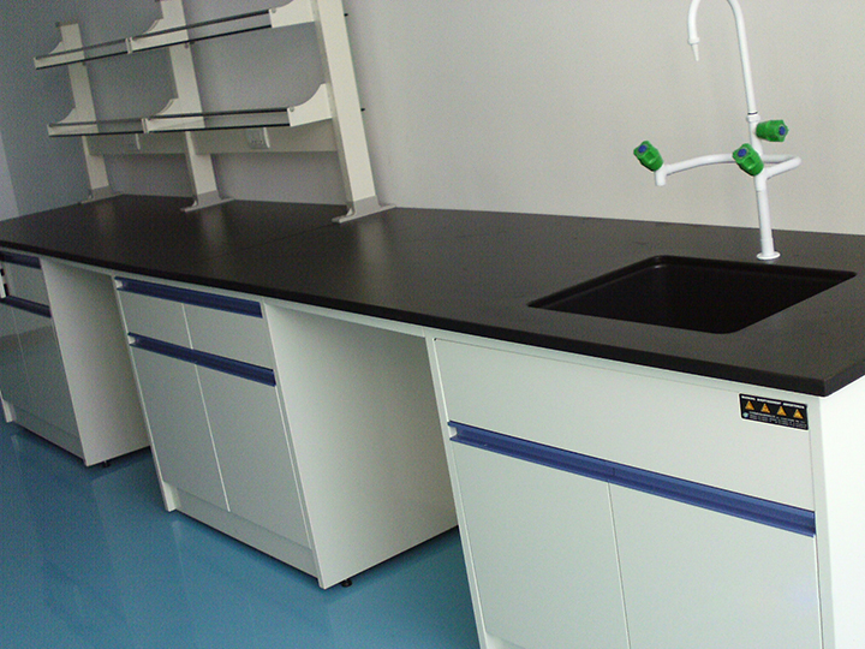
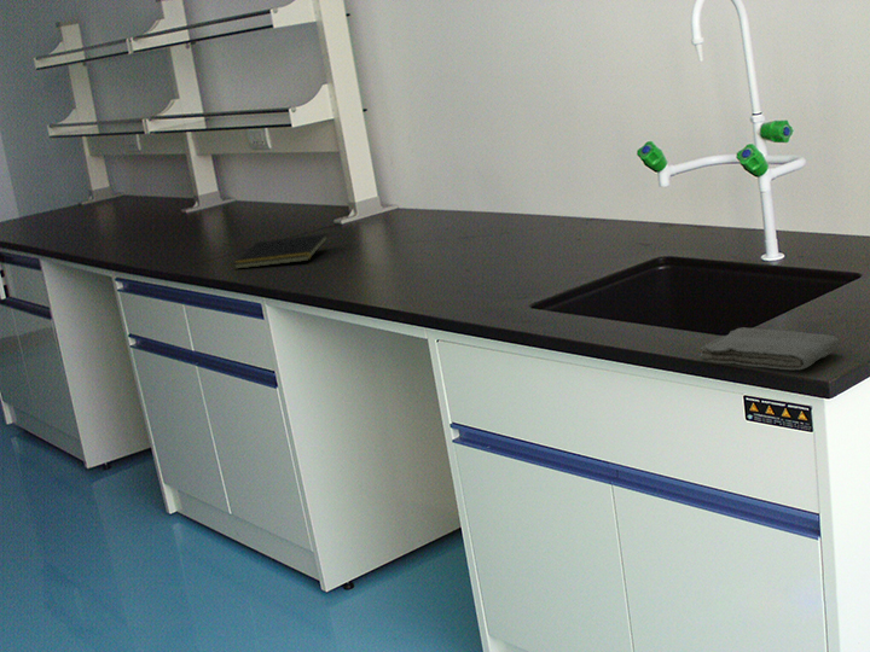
+ washcloth (767, 347)
+ notepad (280, 251)
